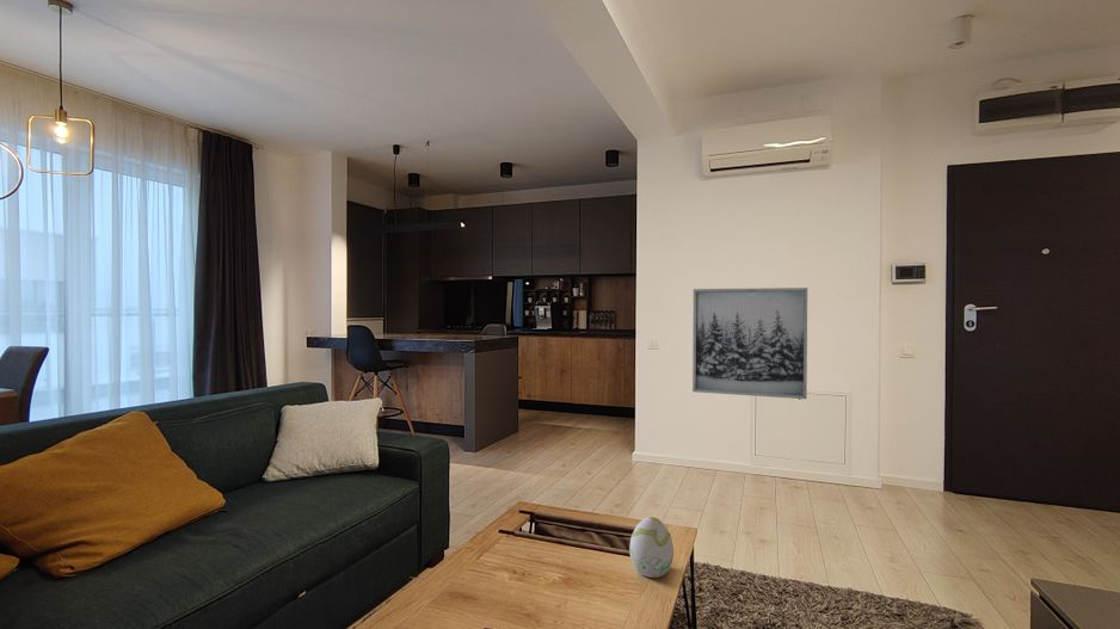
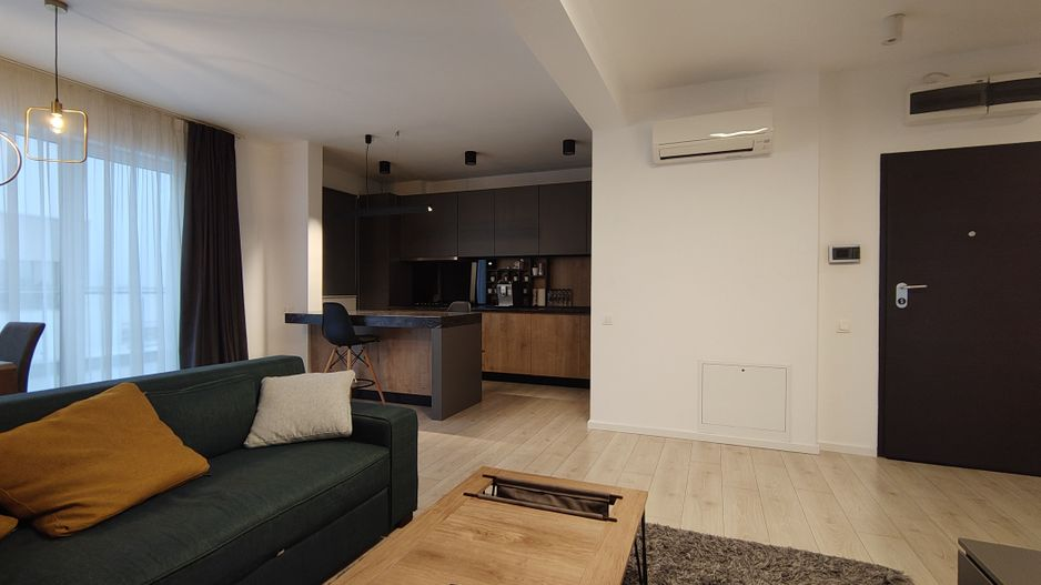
- wall art (747, 341)
- decorative egg (651, 543)
